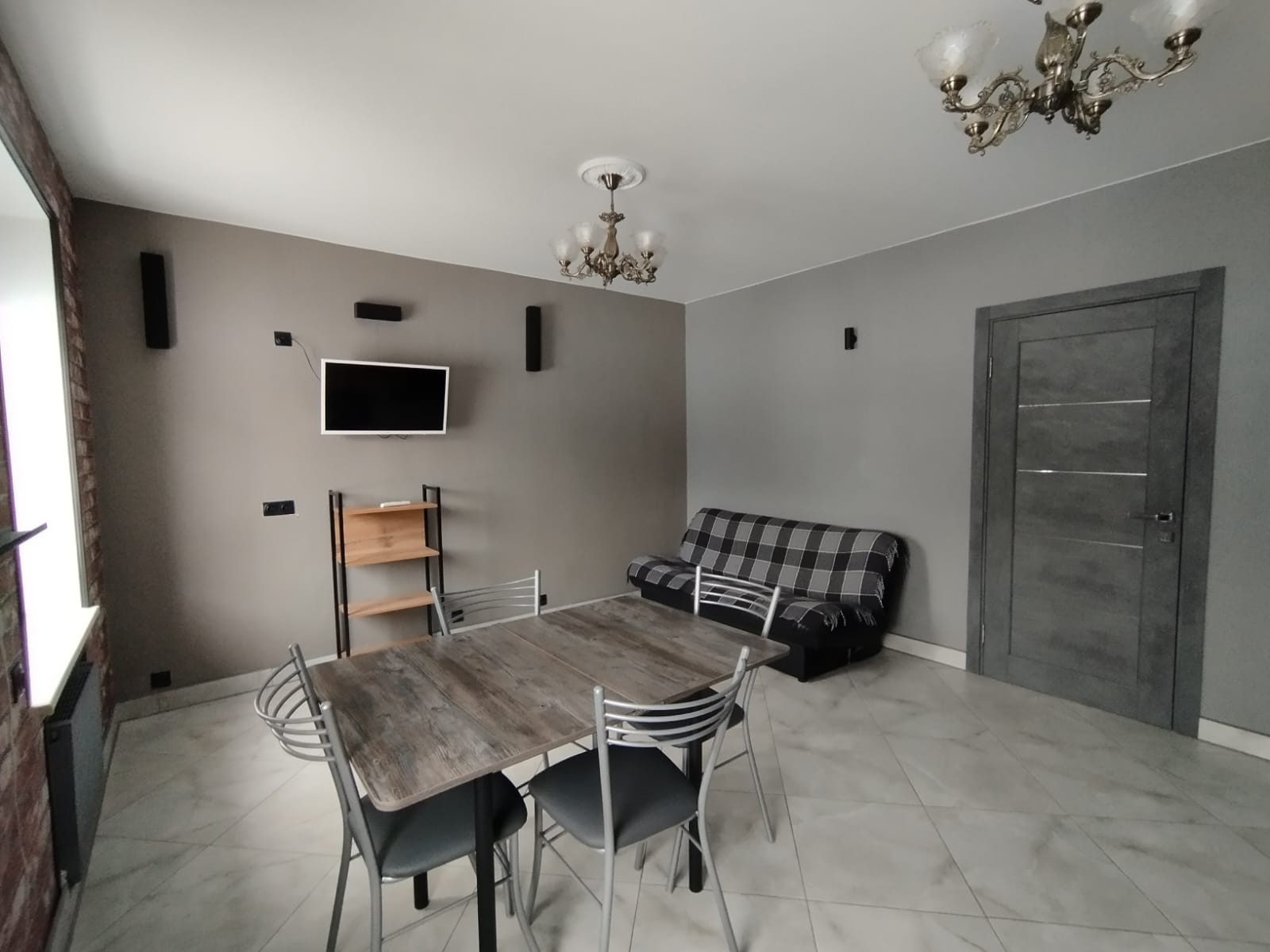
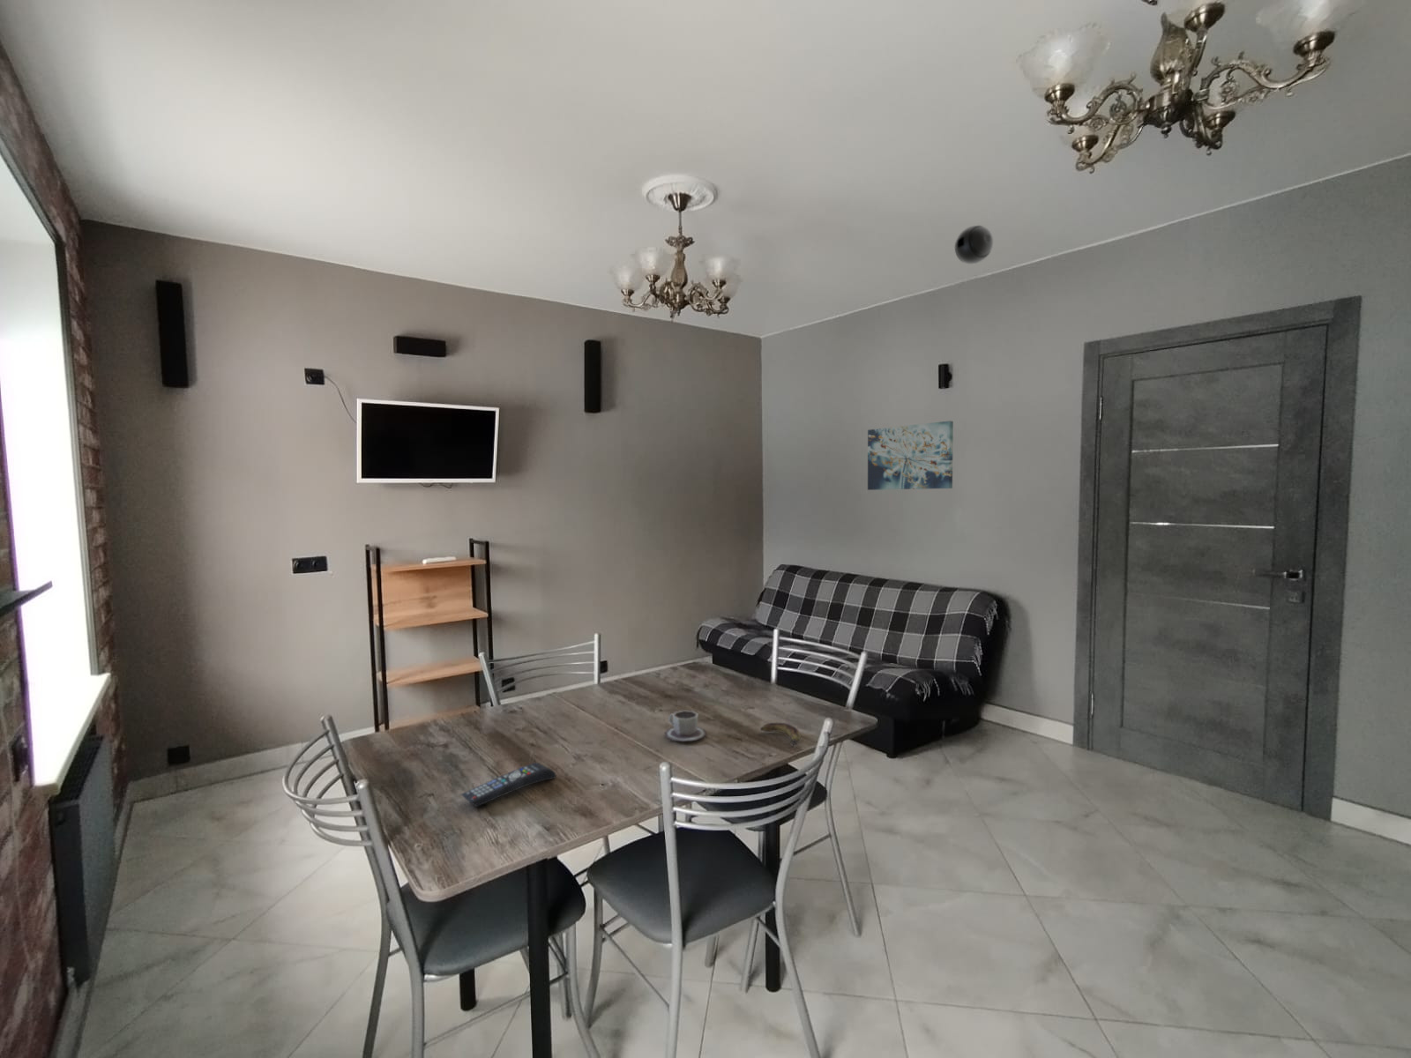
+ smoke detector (973, 244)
+ remote control (511, 782)
+ wall art (908, 458)
+ banana (781, 731)
+ cup (686, 725)
